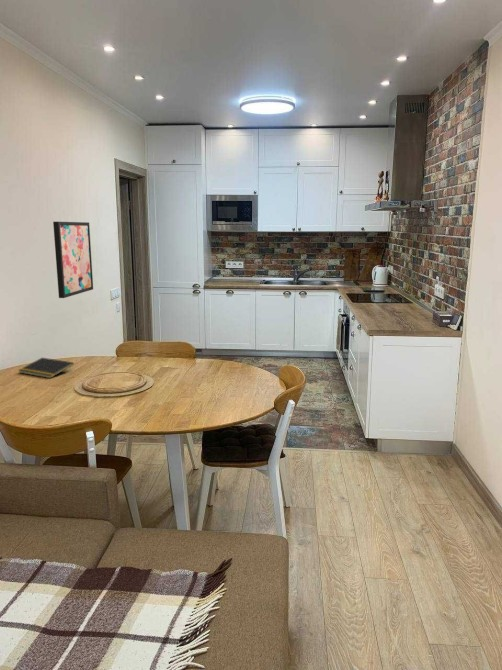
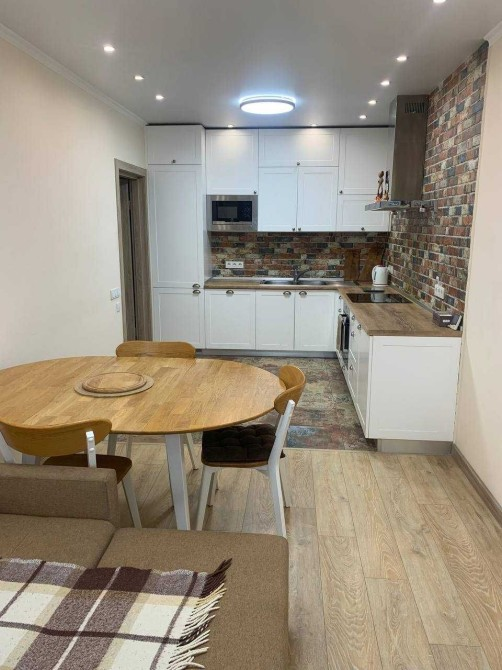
- notepad (46, 367)
- wall art (74, 258)
